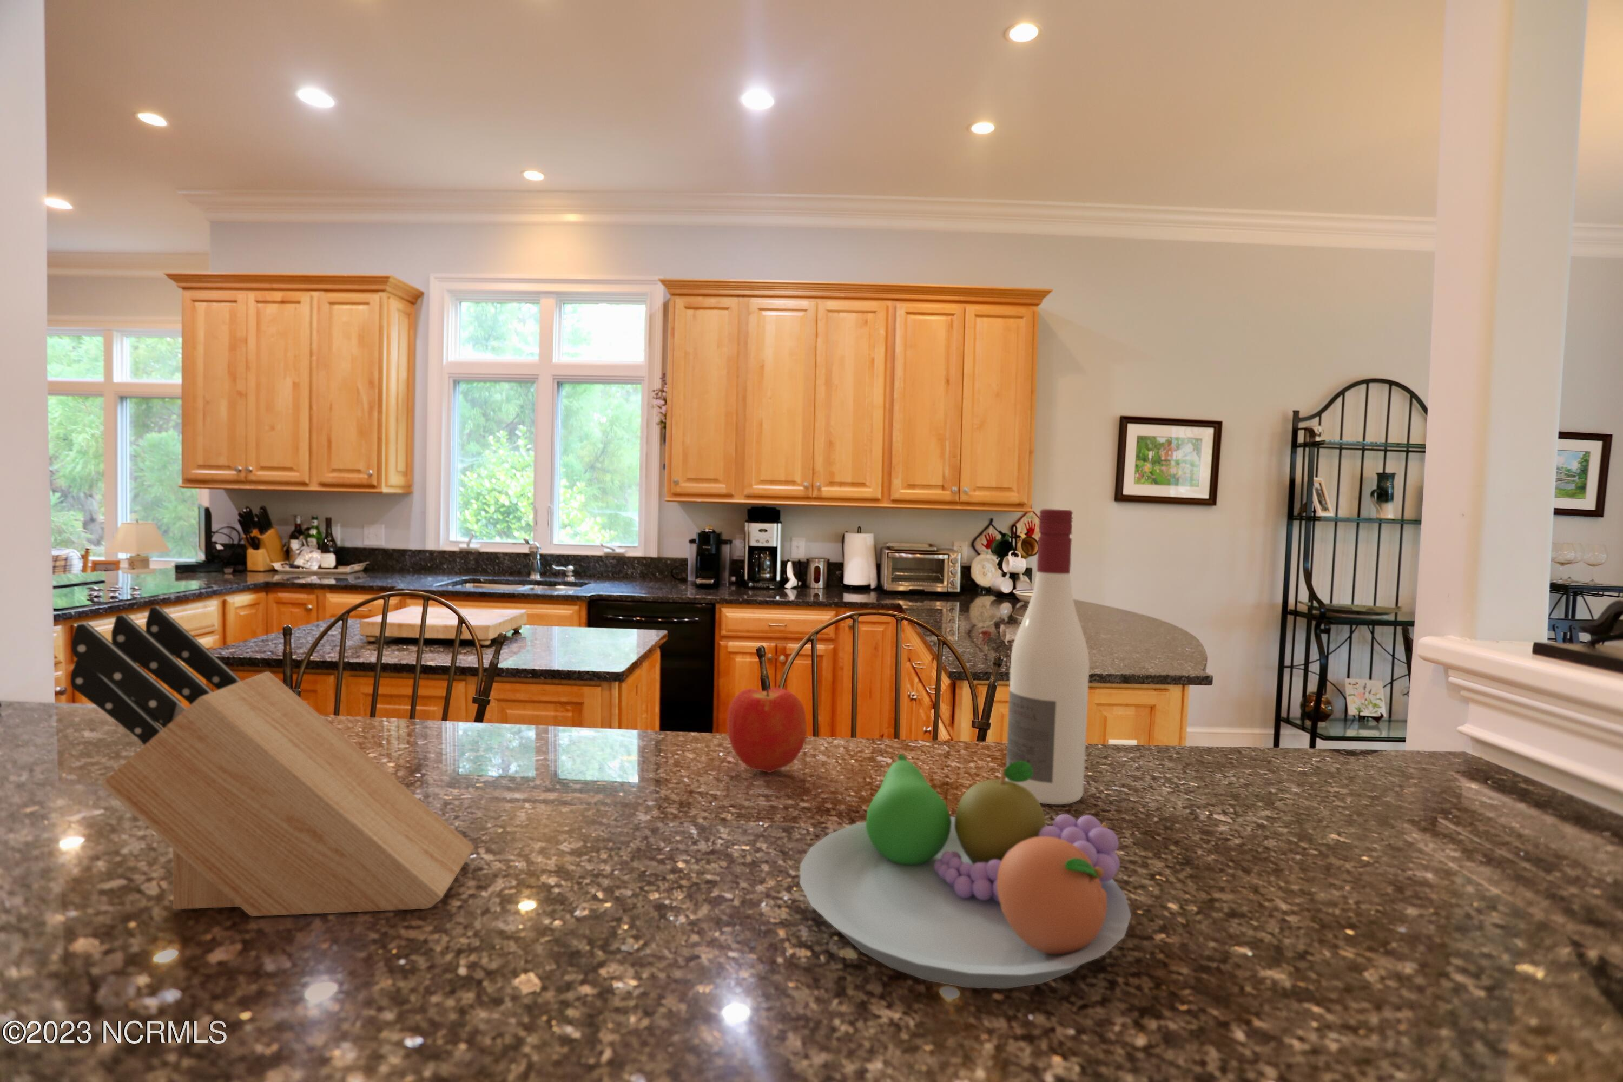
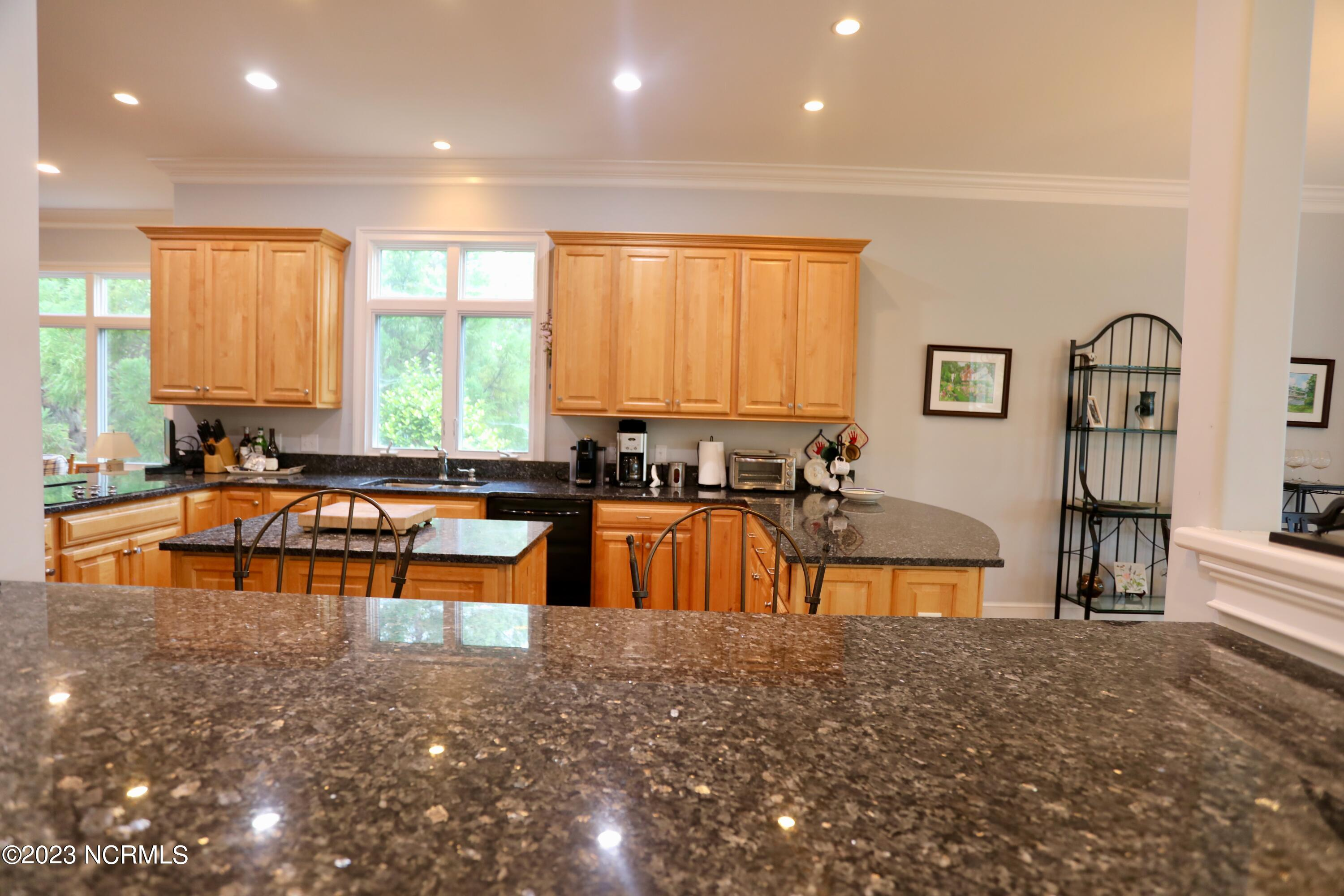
- fruit bowl (959, 842)
- alcohol (1049, 651)
- knife block (279, 751)
- apple (768, 726)
